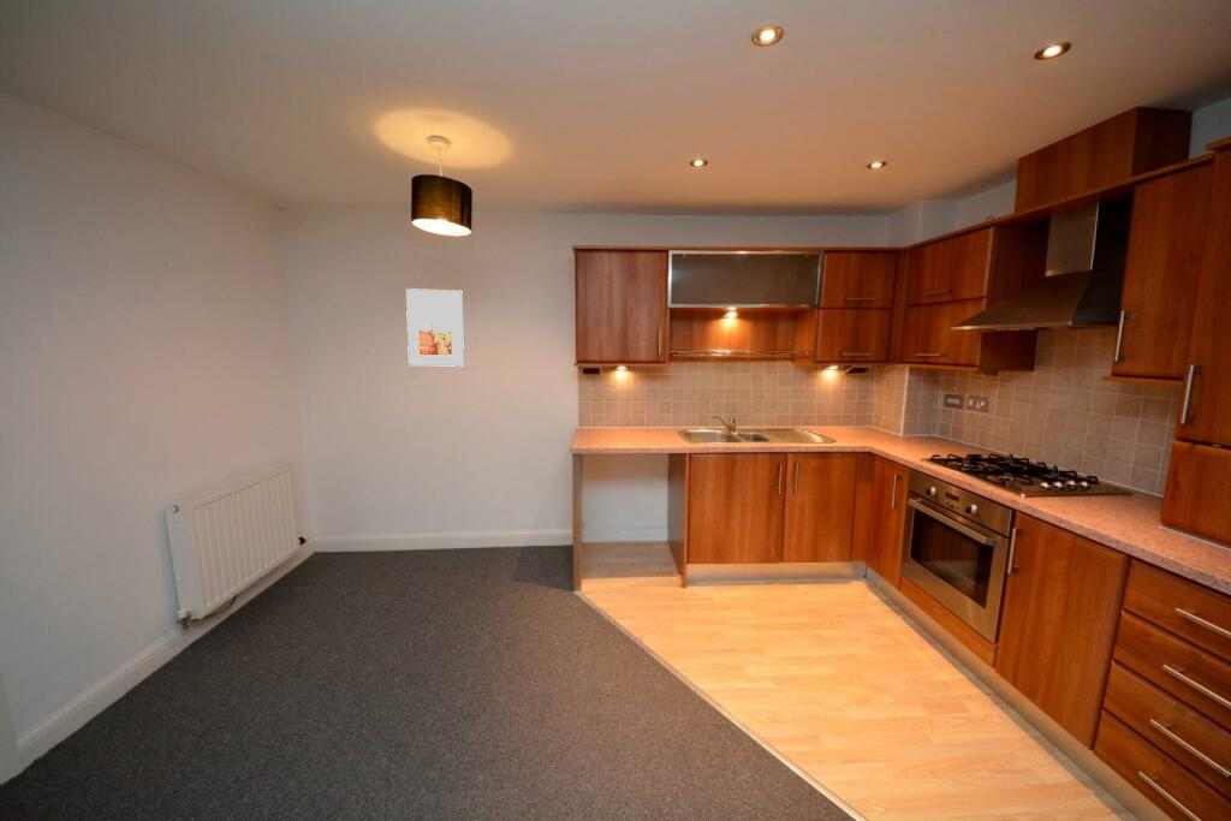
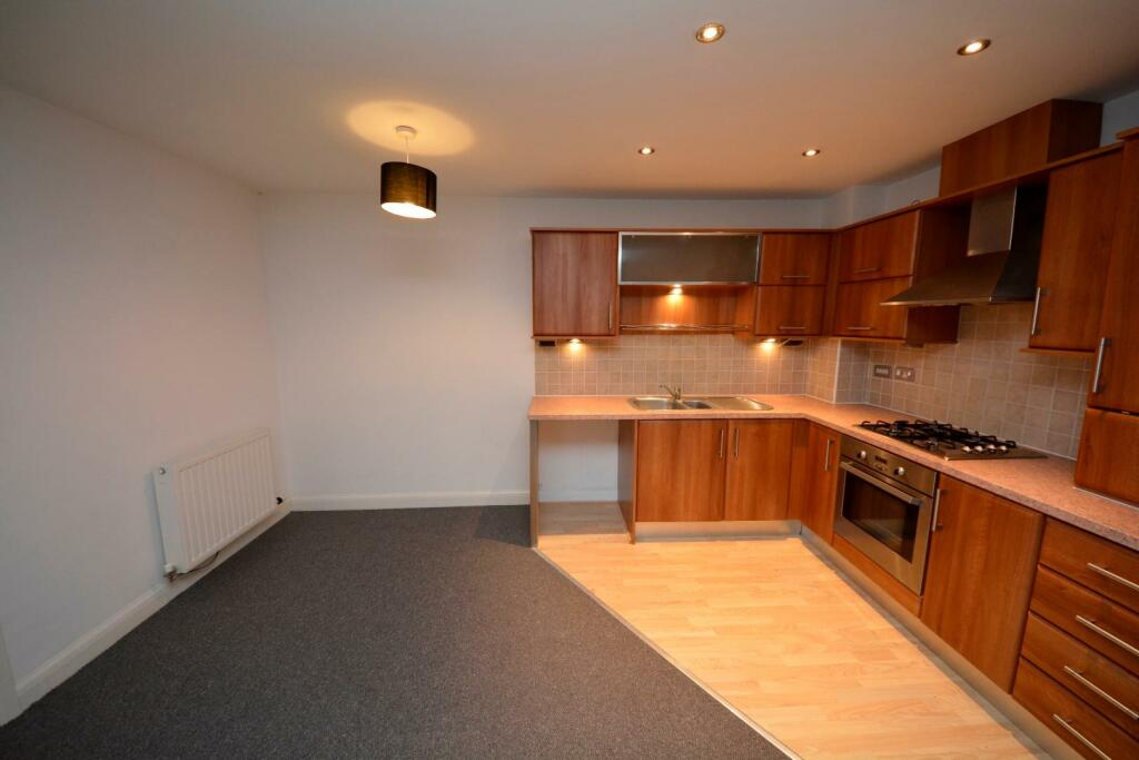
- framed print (435, 327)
